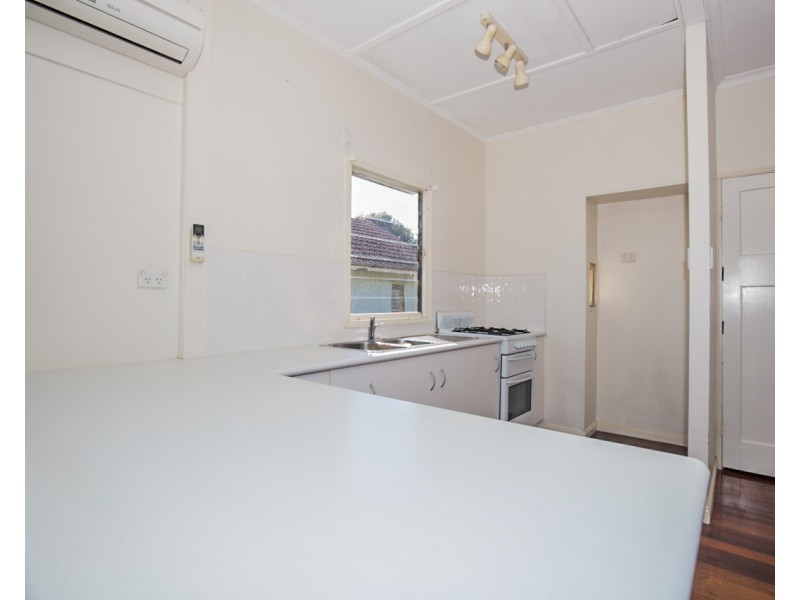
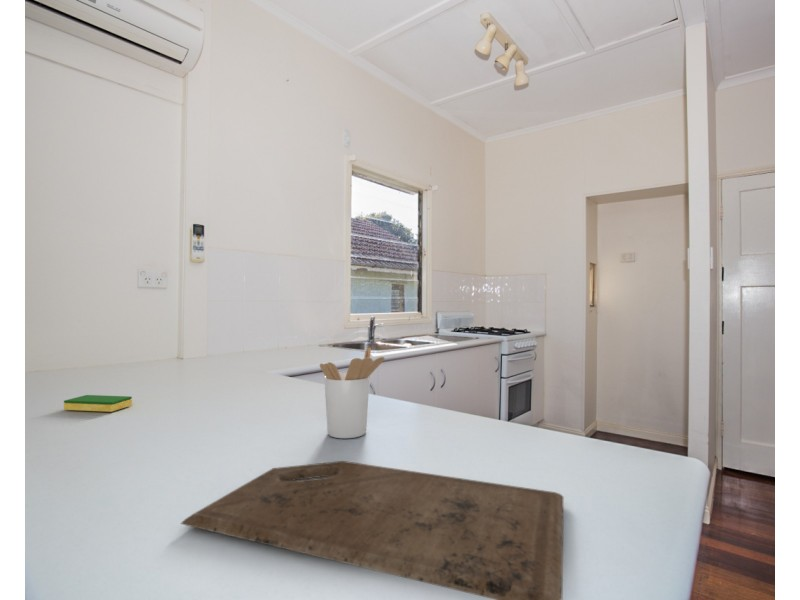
+ cutting board (384, 509)
+ utensil holder (353, 392)
+ dish sponge (98, 403)
